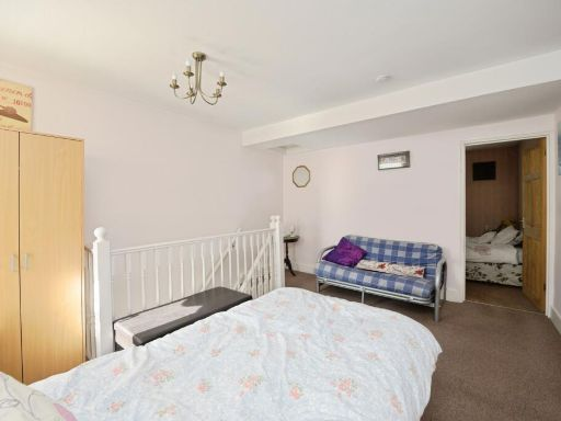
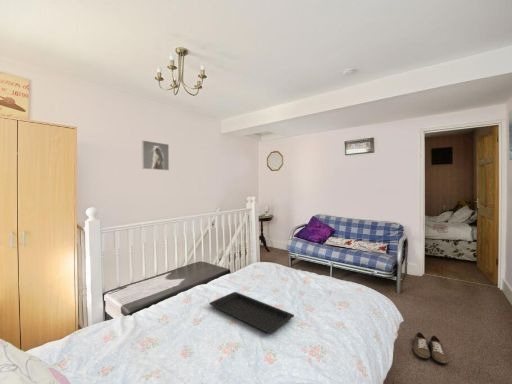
+ shoe (430, 345)
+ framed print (155, 156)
+ serving tray (249, 311)
